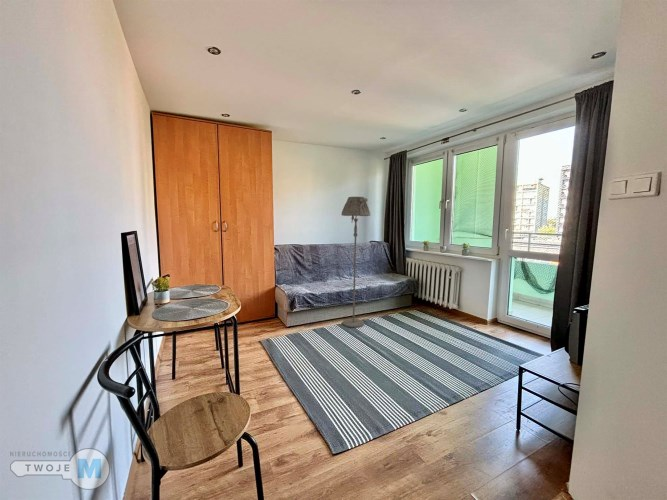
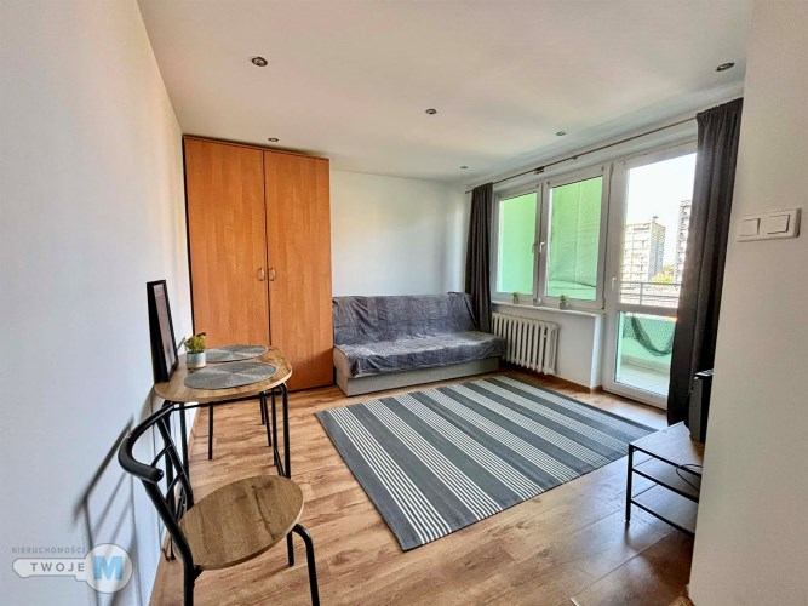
- floor lamp (354, 261)
